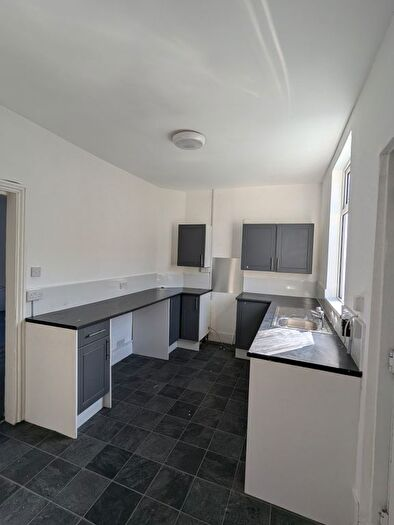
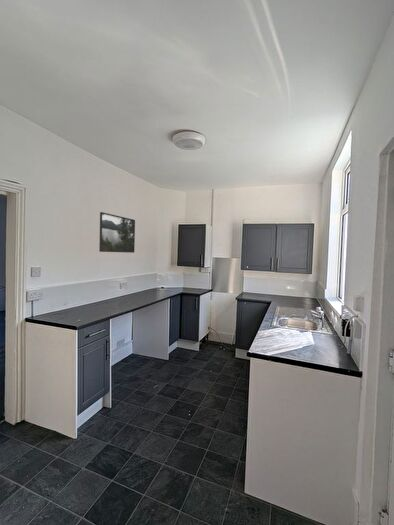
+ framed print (118, 234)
